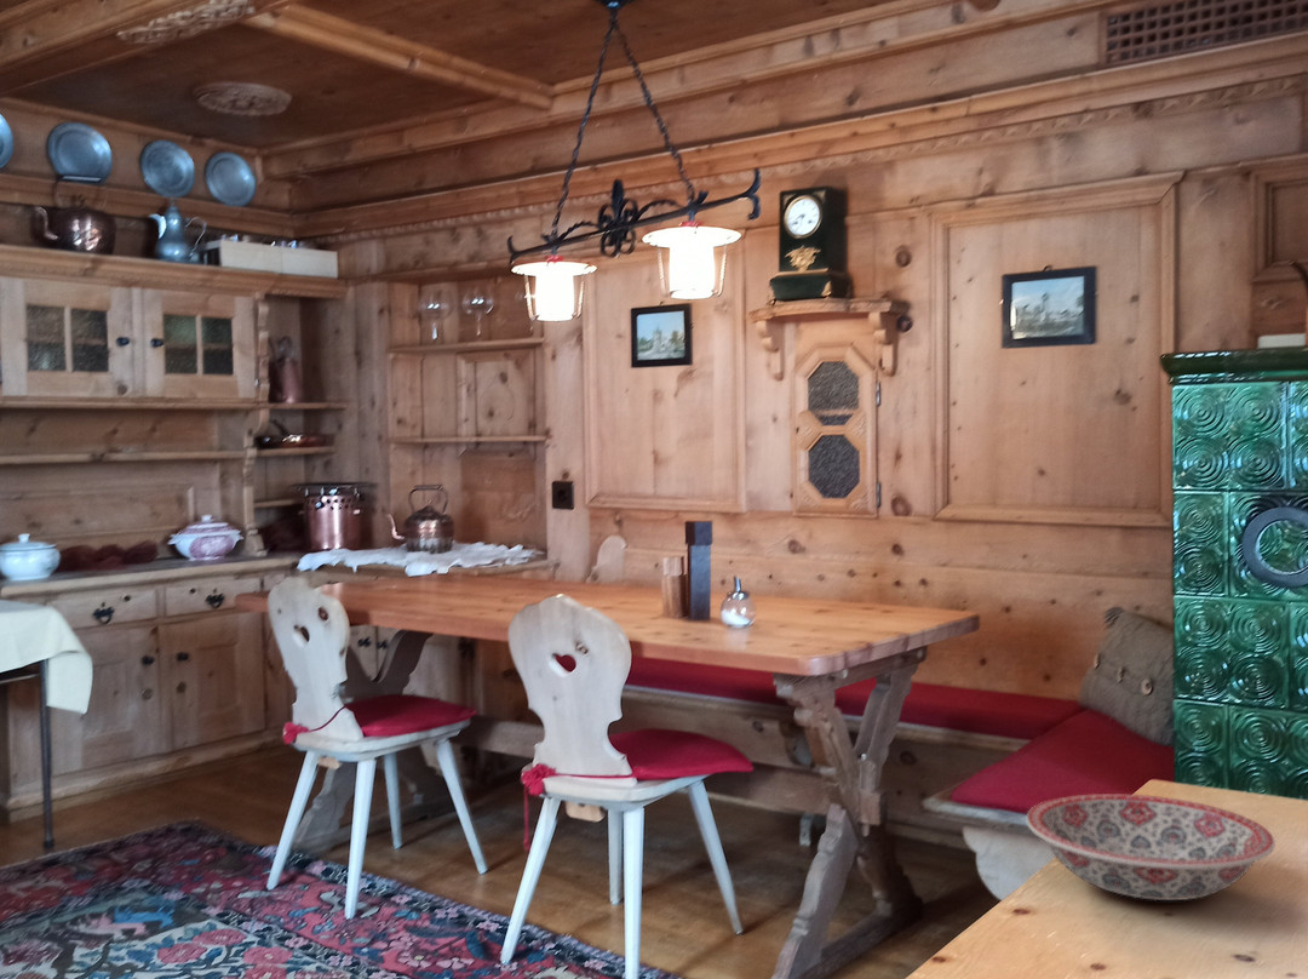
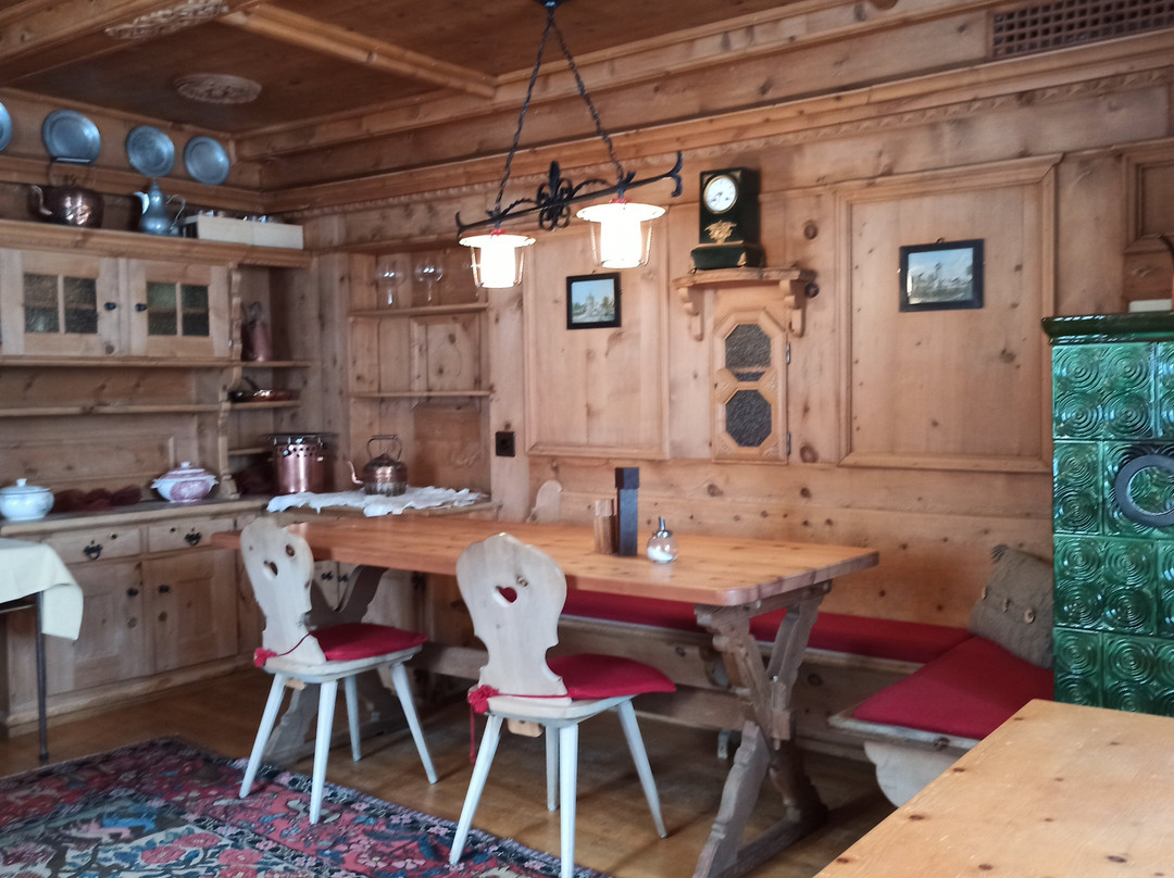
- ceramic bowl (1146, 857)
